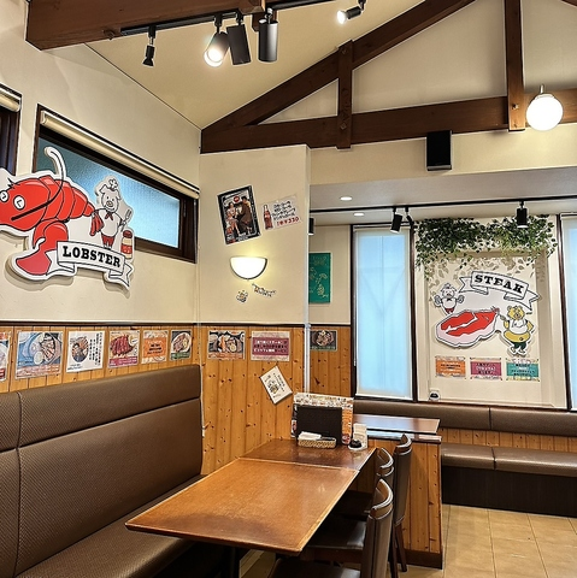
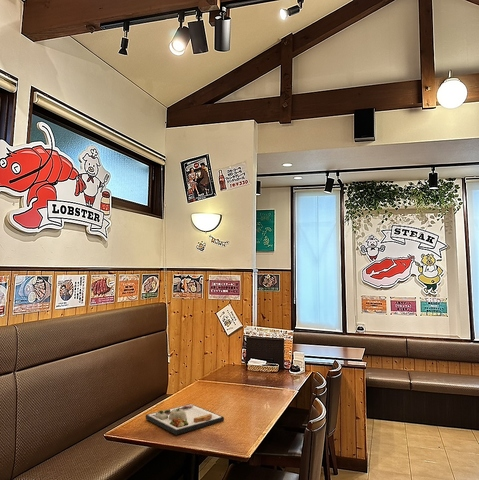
+ dinner plate (184, 413)
